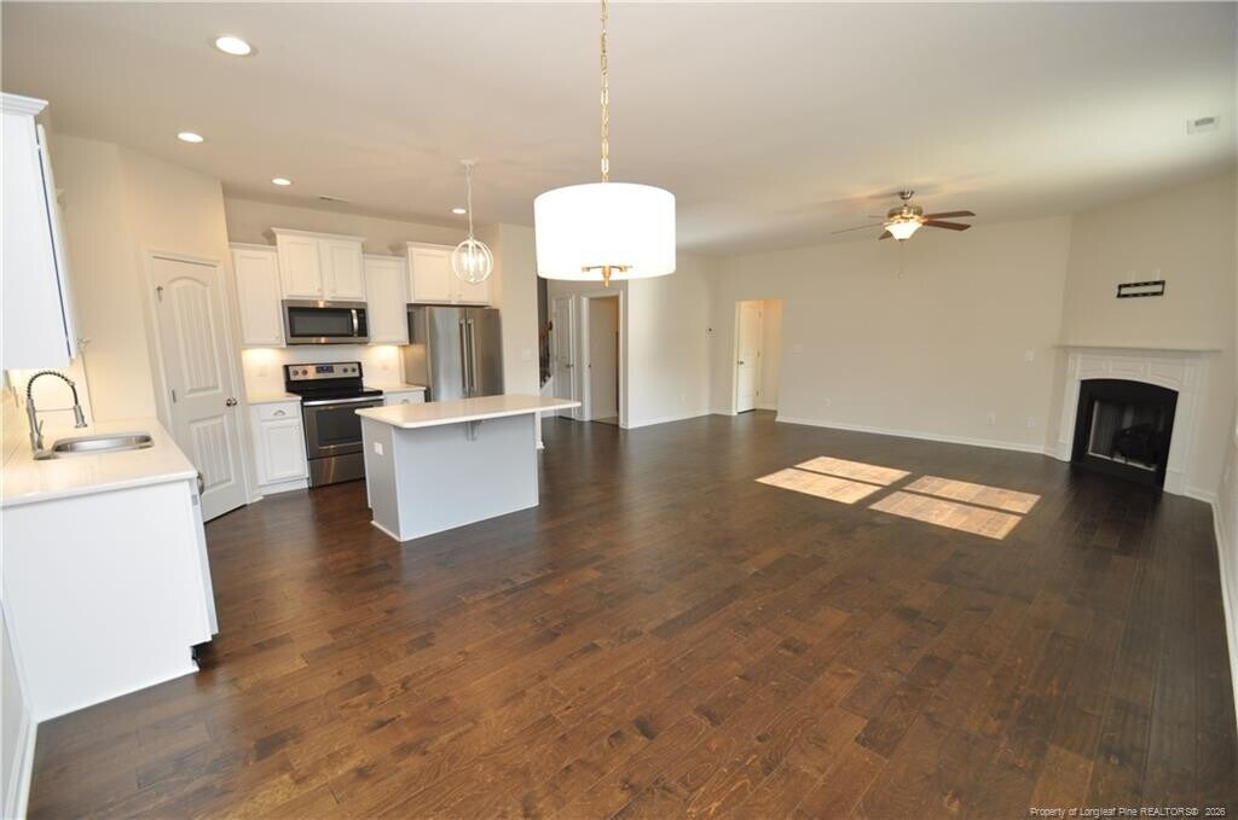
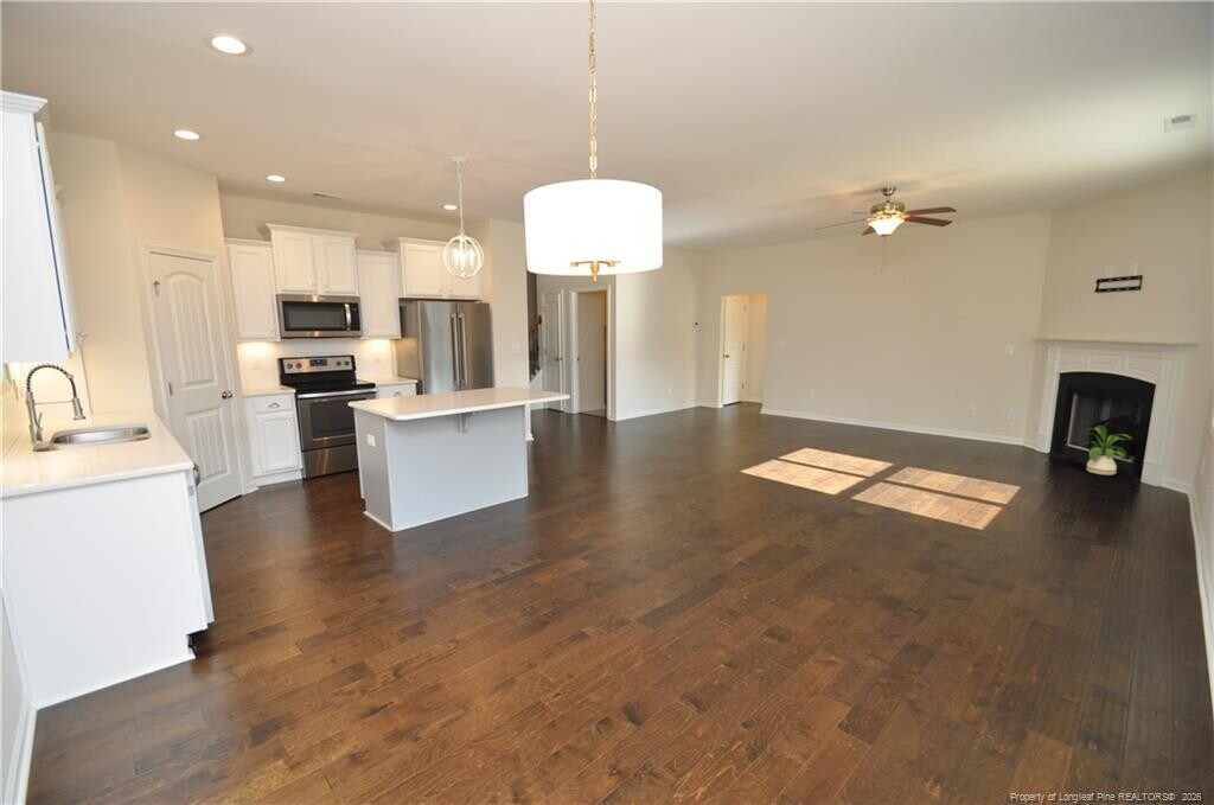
+ house plant (1108, 448)
